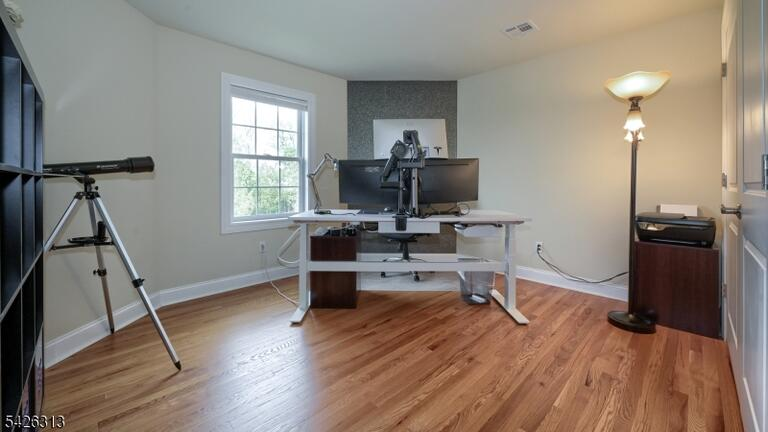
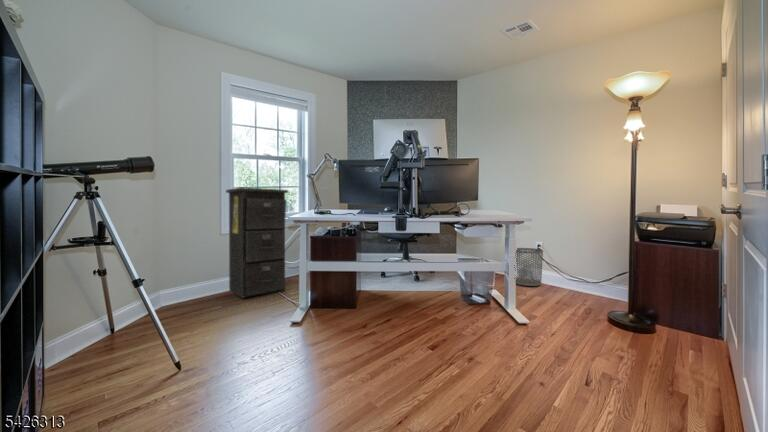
+ filing cabinet (258, 240)
+ waste bin (526, 266)
